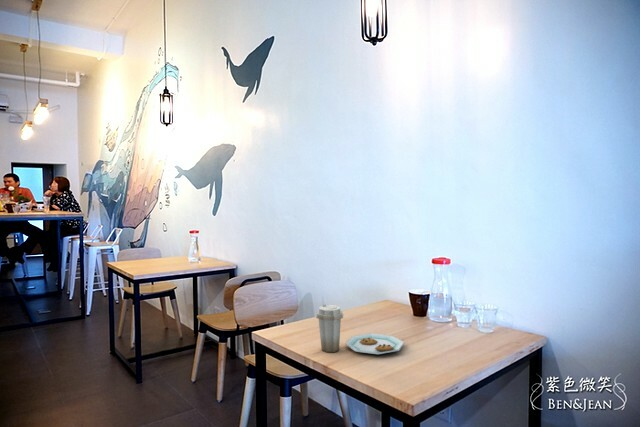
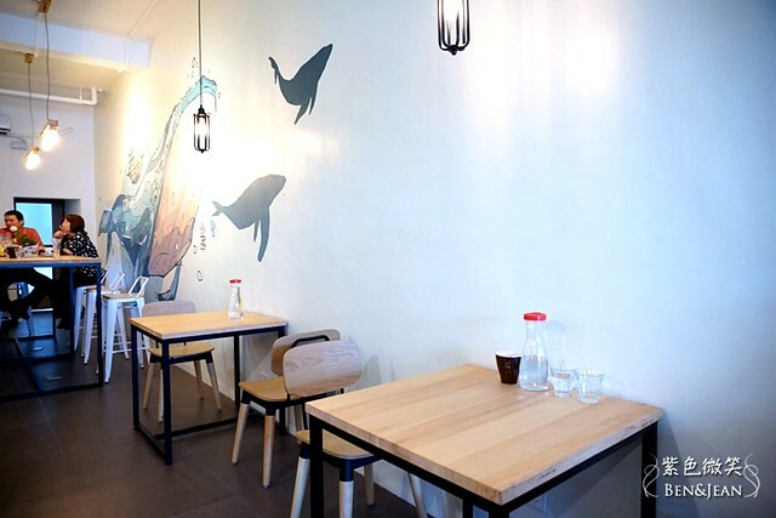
- plate (363, 334)
